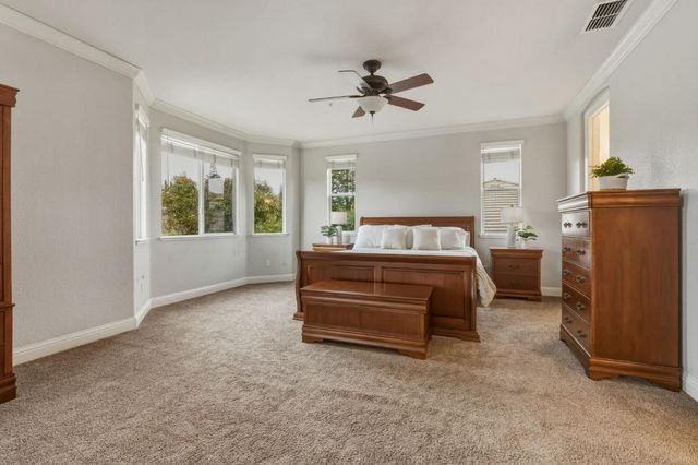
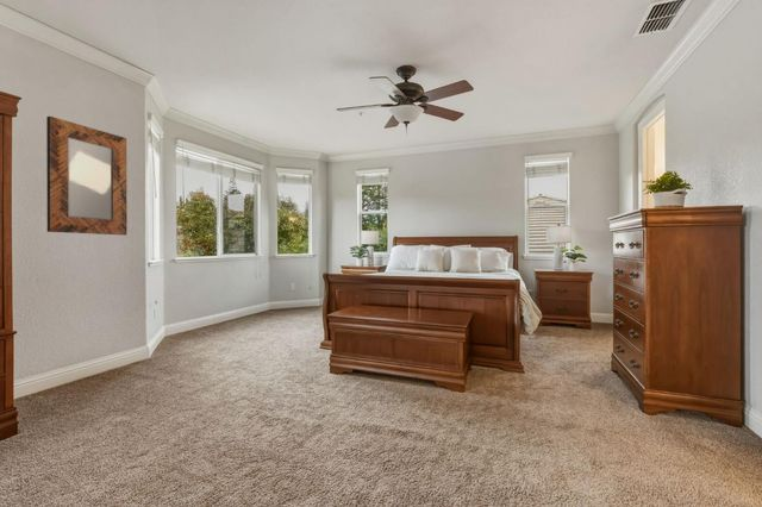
+ home mirror (89, 181)
